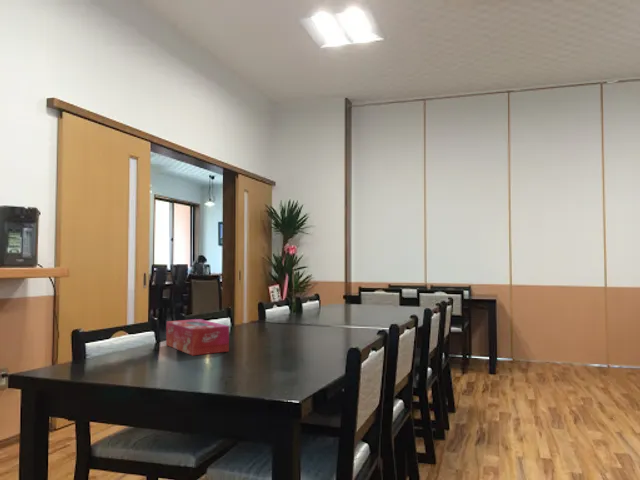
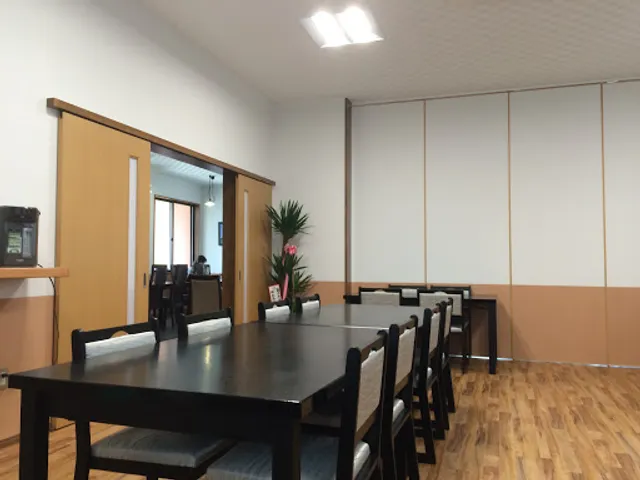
- tissue box (196, 335)
